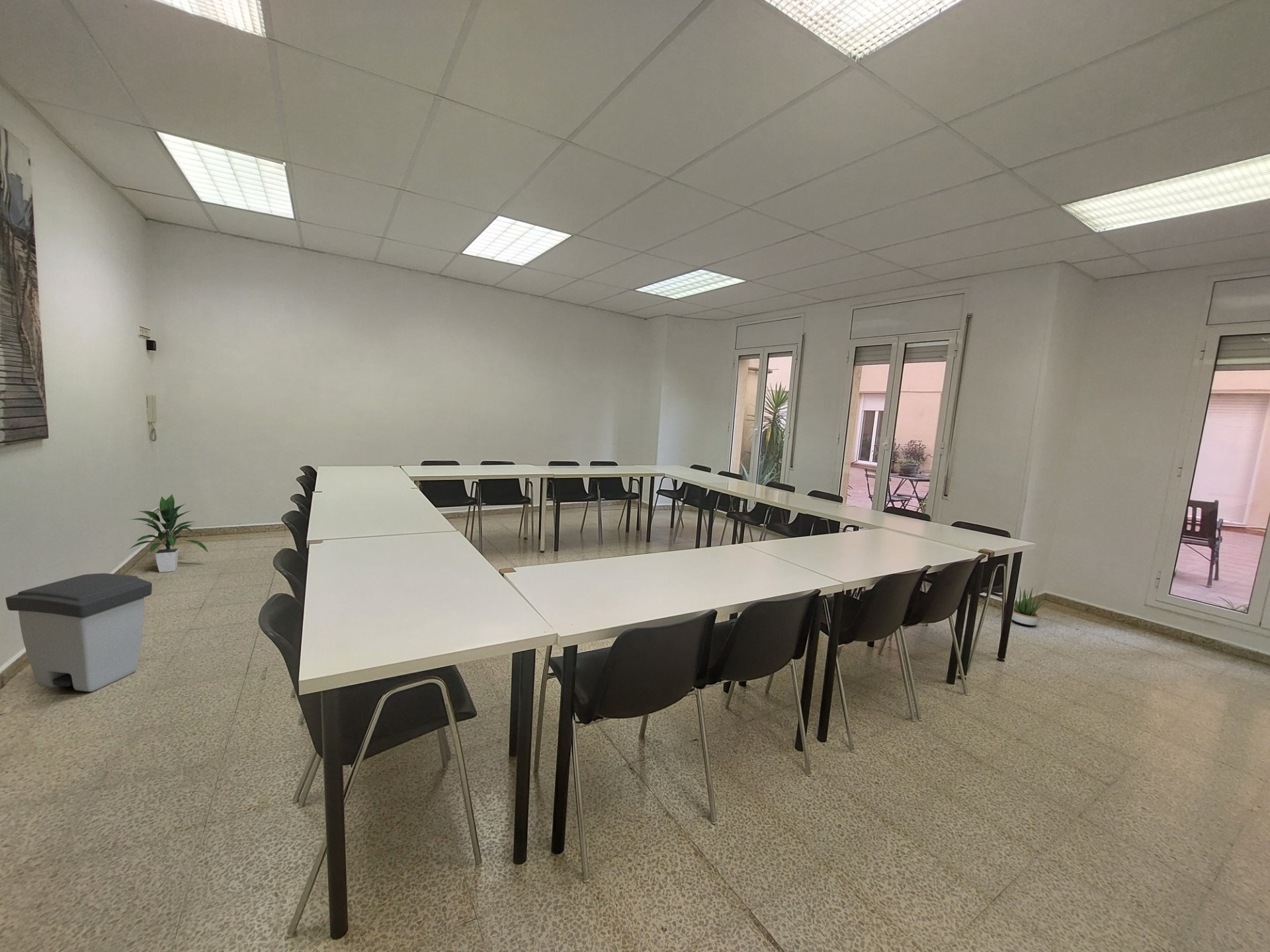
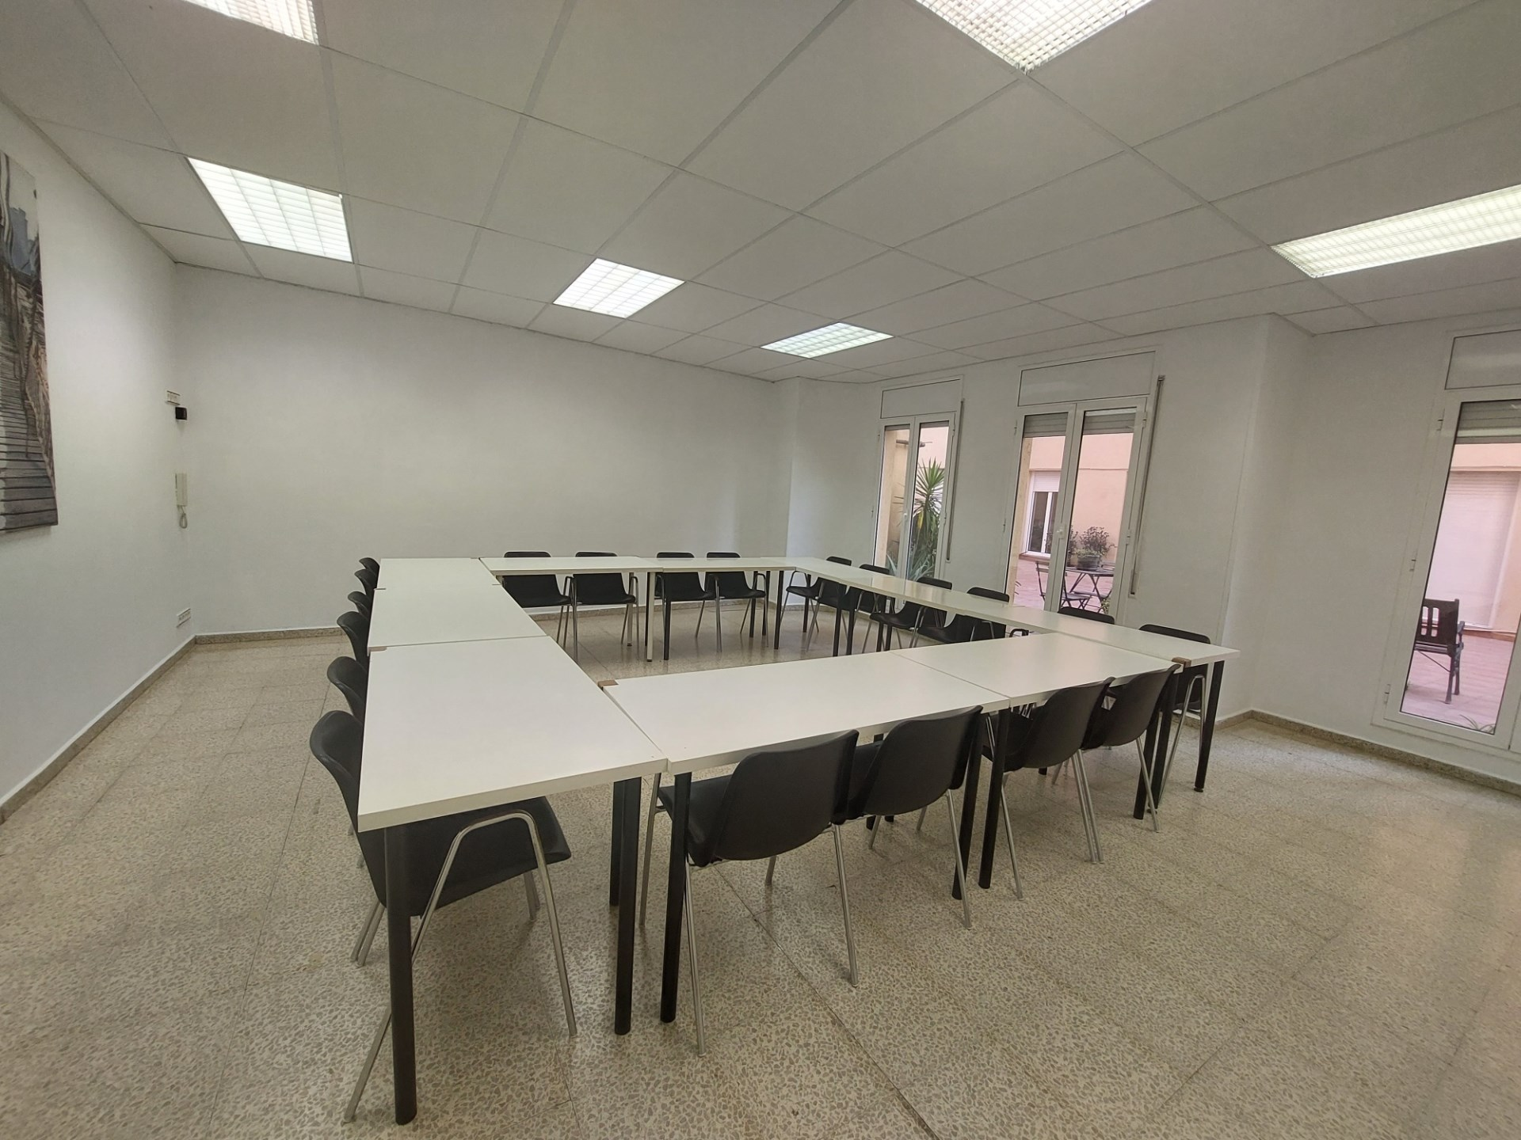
- indoor plant (169, 534)
- trash can (88, 630)
- potted plant (1026, 606)
